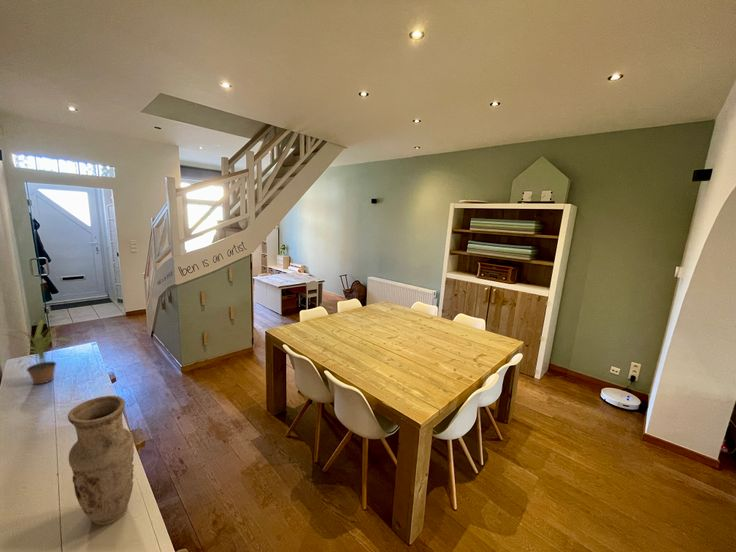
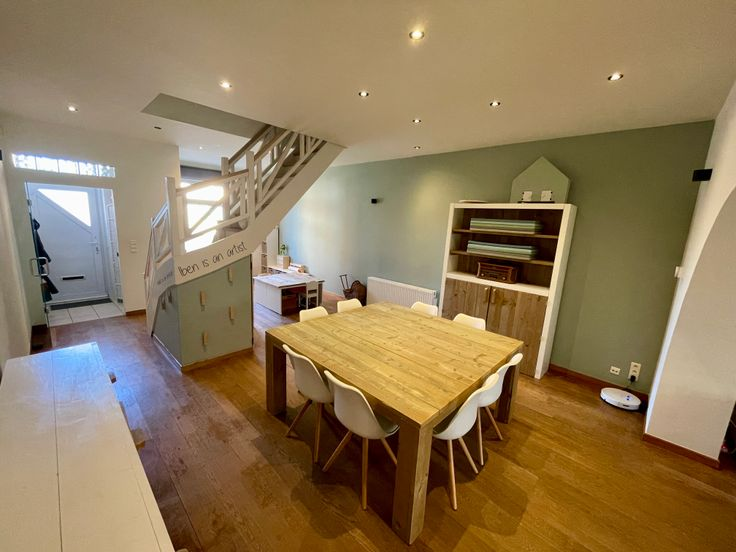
- potted plant (36, 351)
- vase (103, 460)
